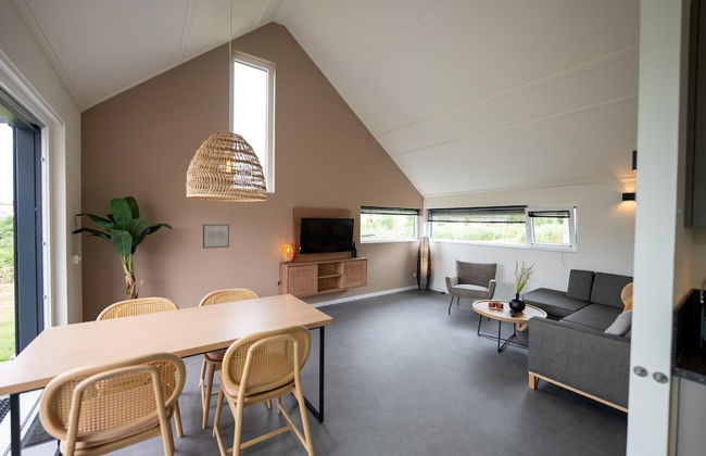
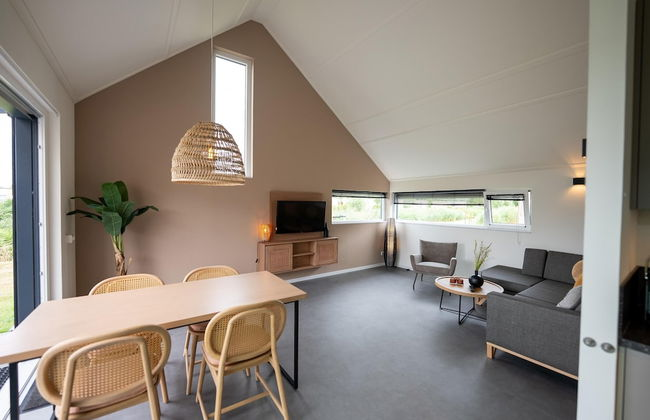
- wall art (216, 236)
